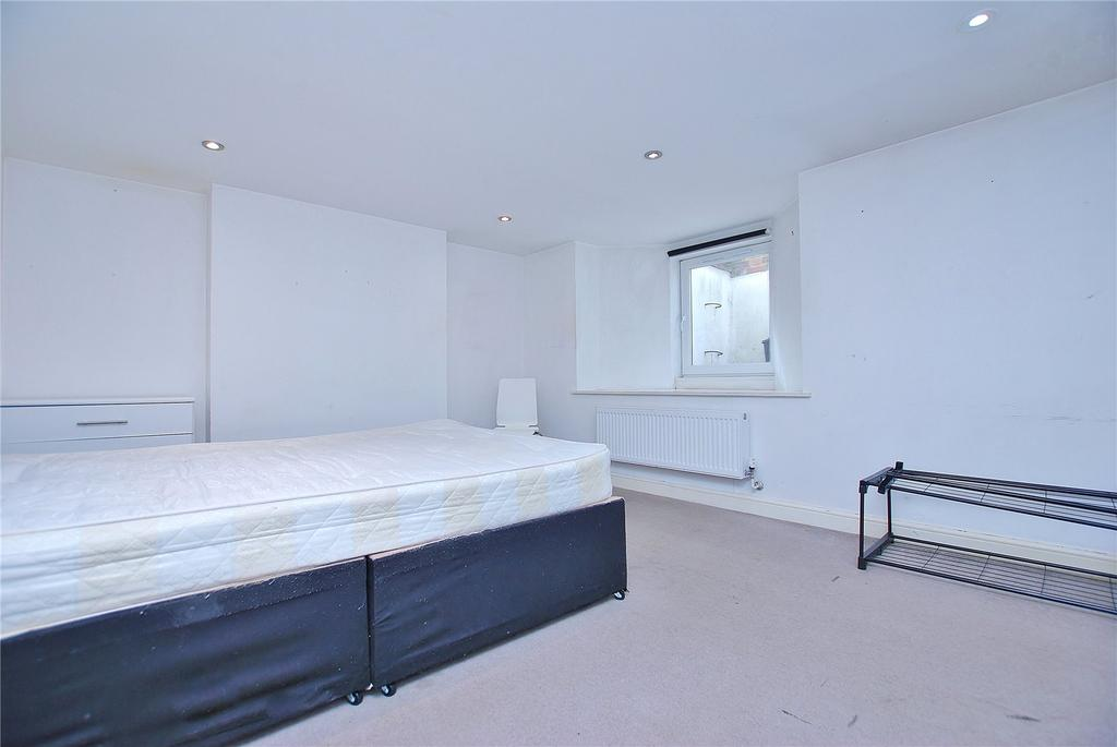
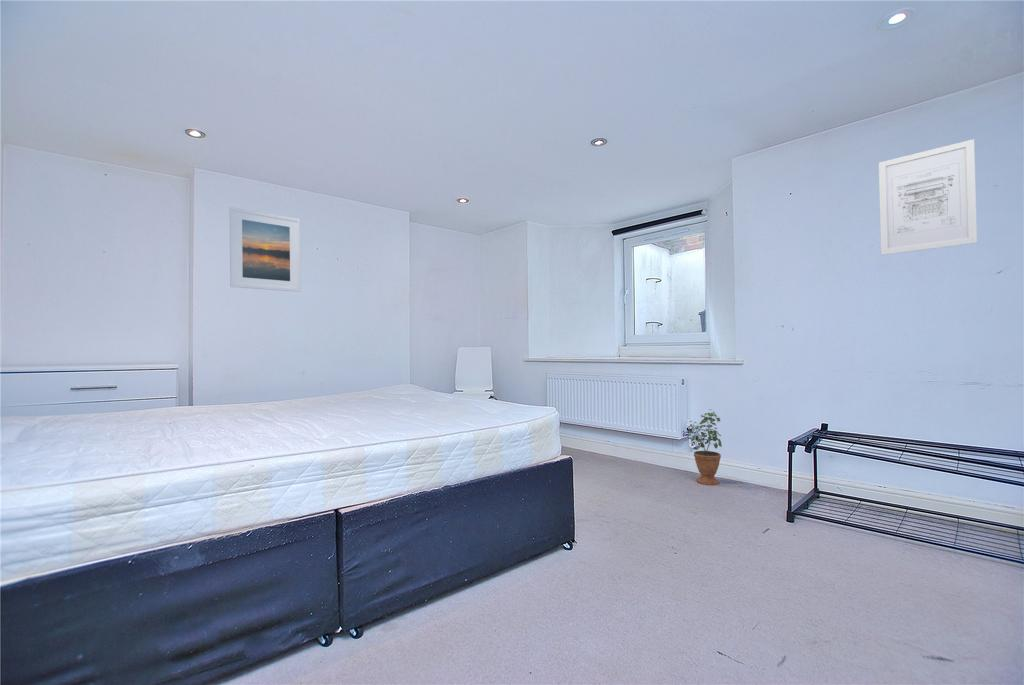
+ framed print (266, 251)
+ potted plant (704, 445)
+ wall art (925, 200)
